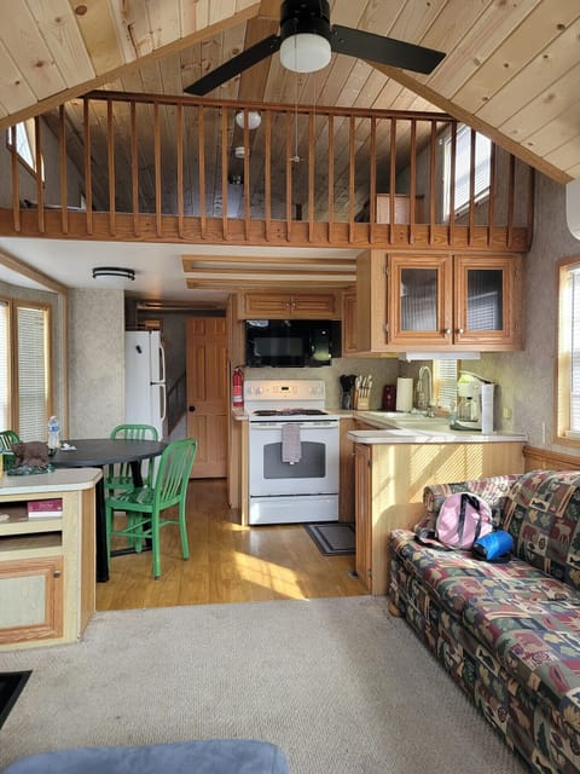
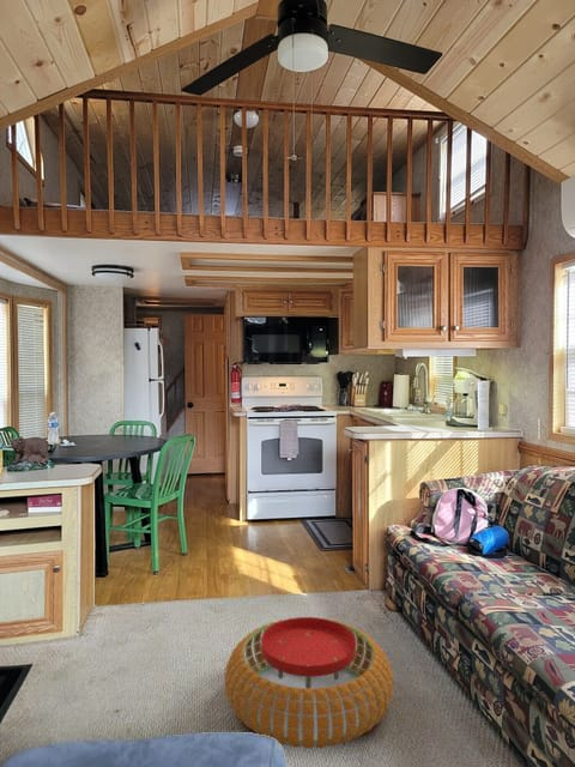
+ pouf (308, 669)
